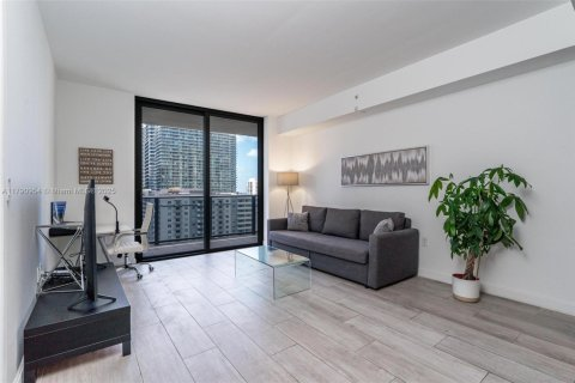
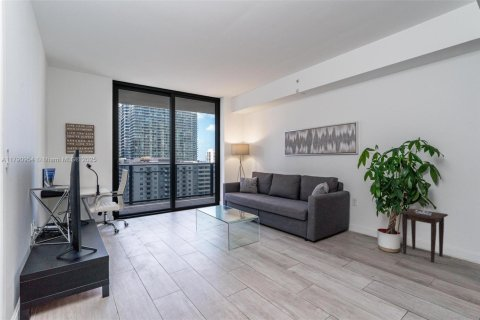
+ side table (415, 233)
